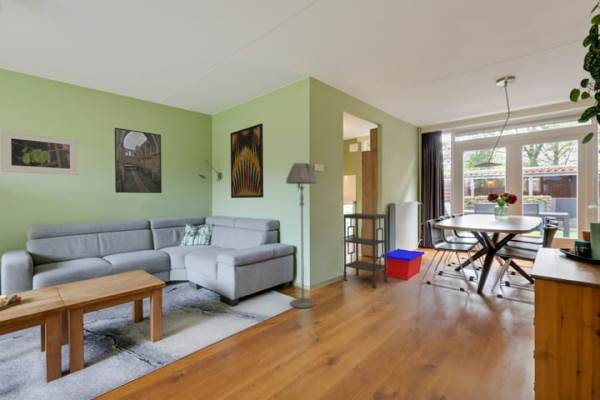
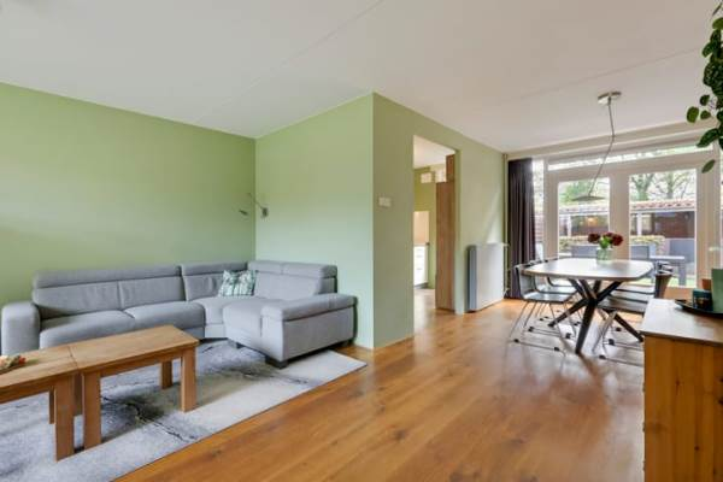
- wall art (245, 163)
- shelving unit (365, 244)
- floor lamp (302, 233)
- storage bin (403, 263)
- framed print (139, 162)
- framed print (42, 154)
